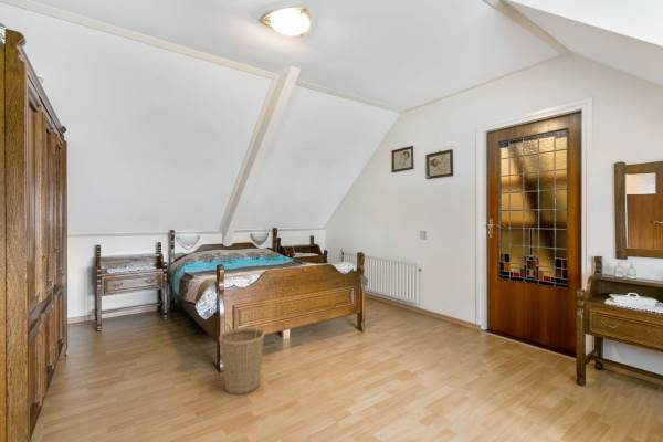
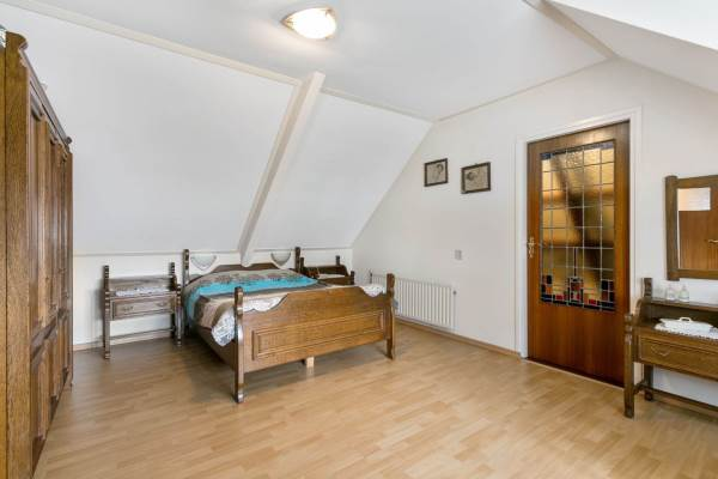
- basket (242, 355)
